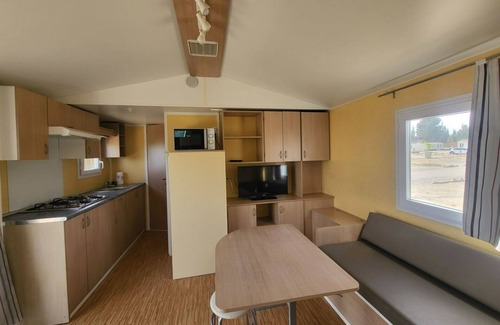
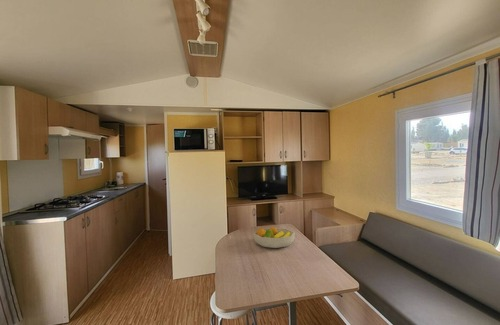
+ fruit bowl (274, 235)
